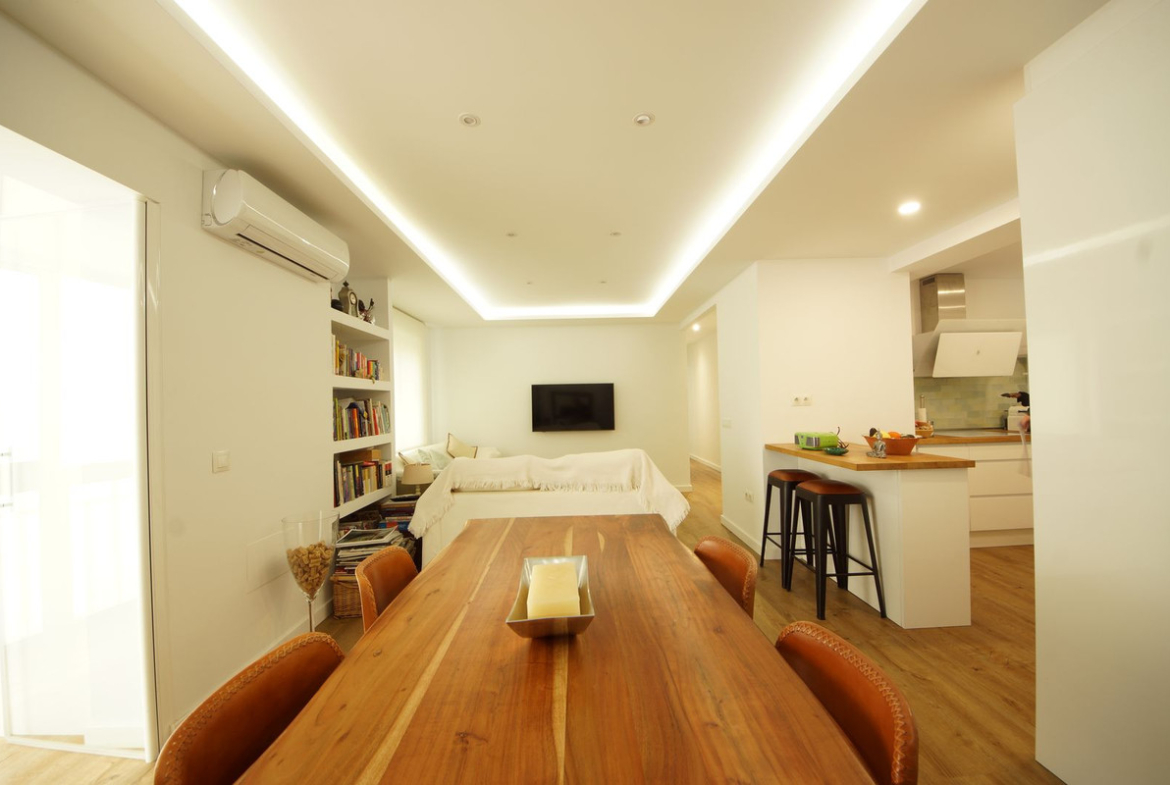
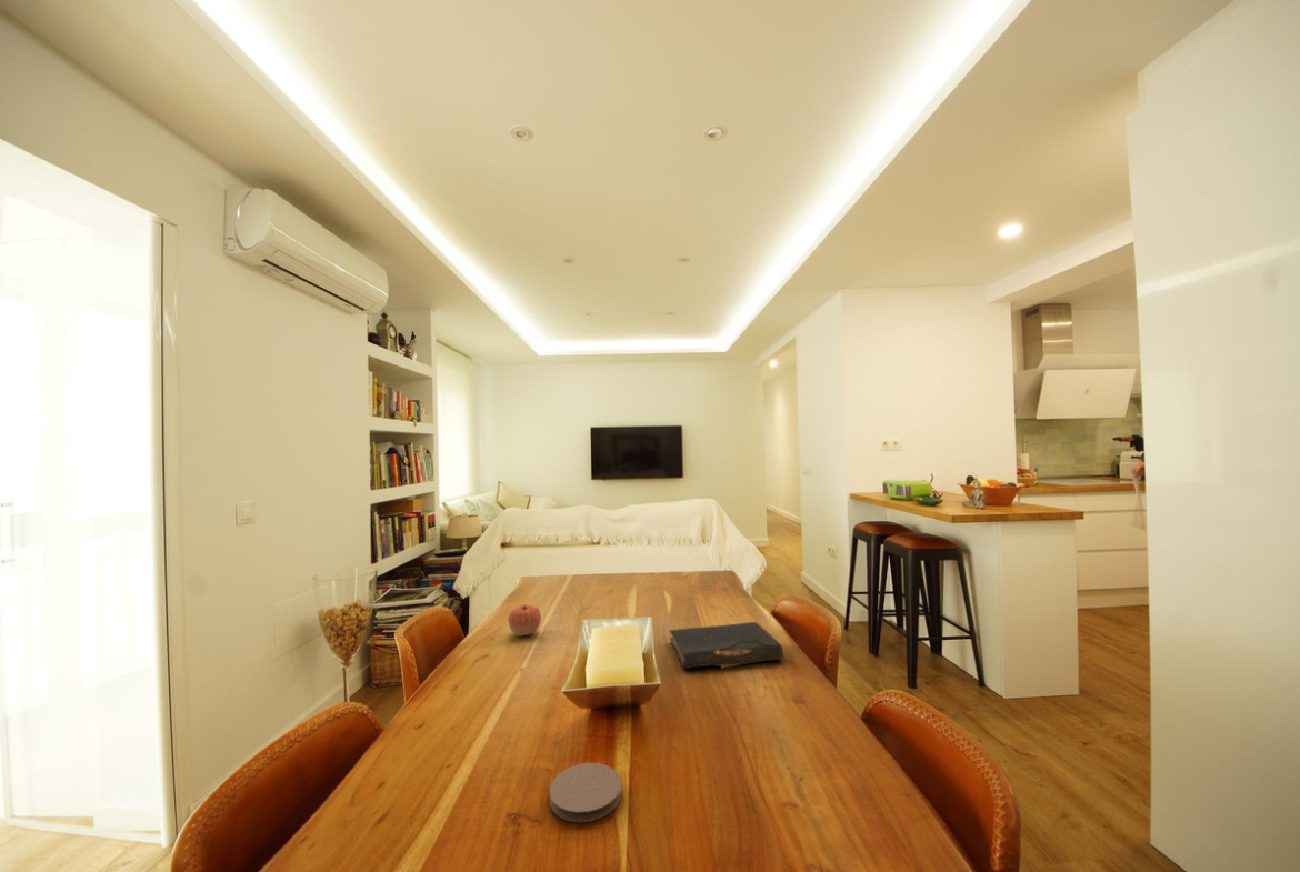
+ coaster (586, 790)
+ book (723, 642)
+ apple (524, 618)
